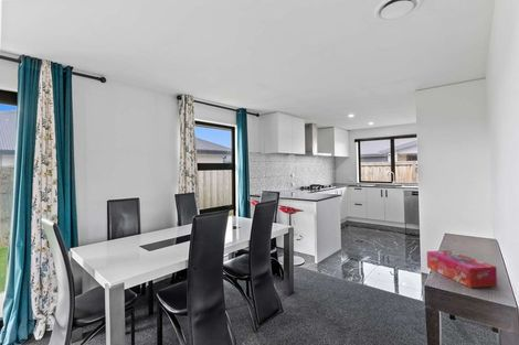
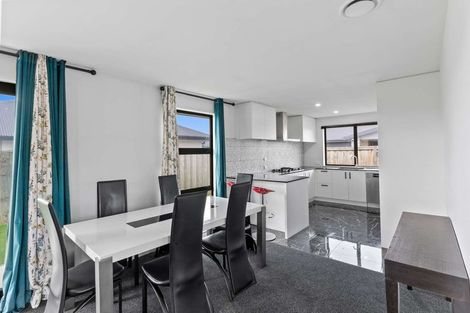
- tissue box (458, 267)
